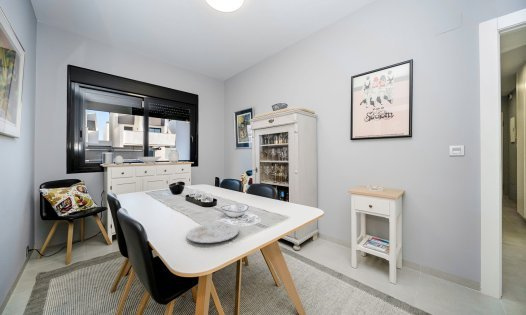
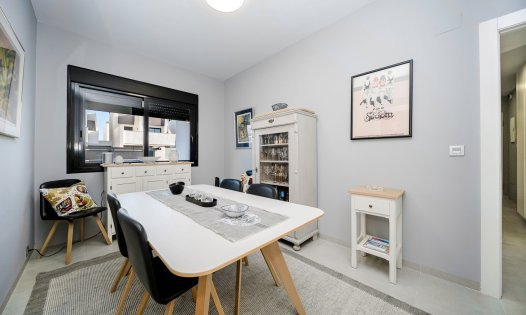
- plate (213, 232)
